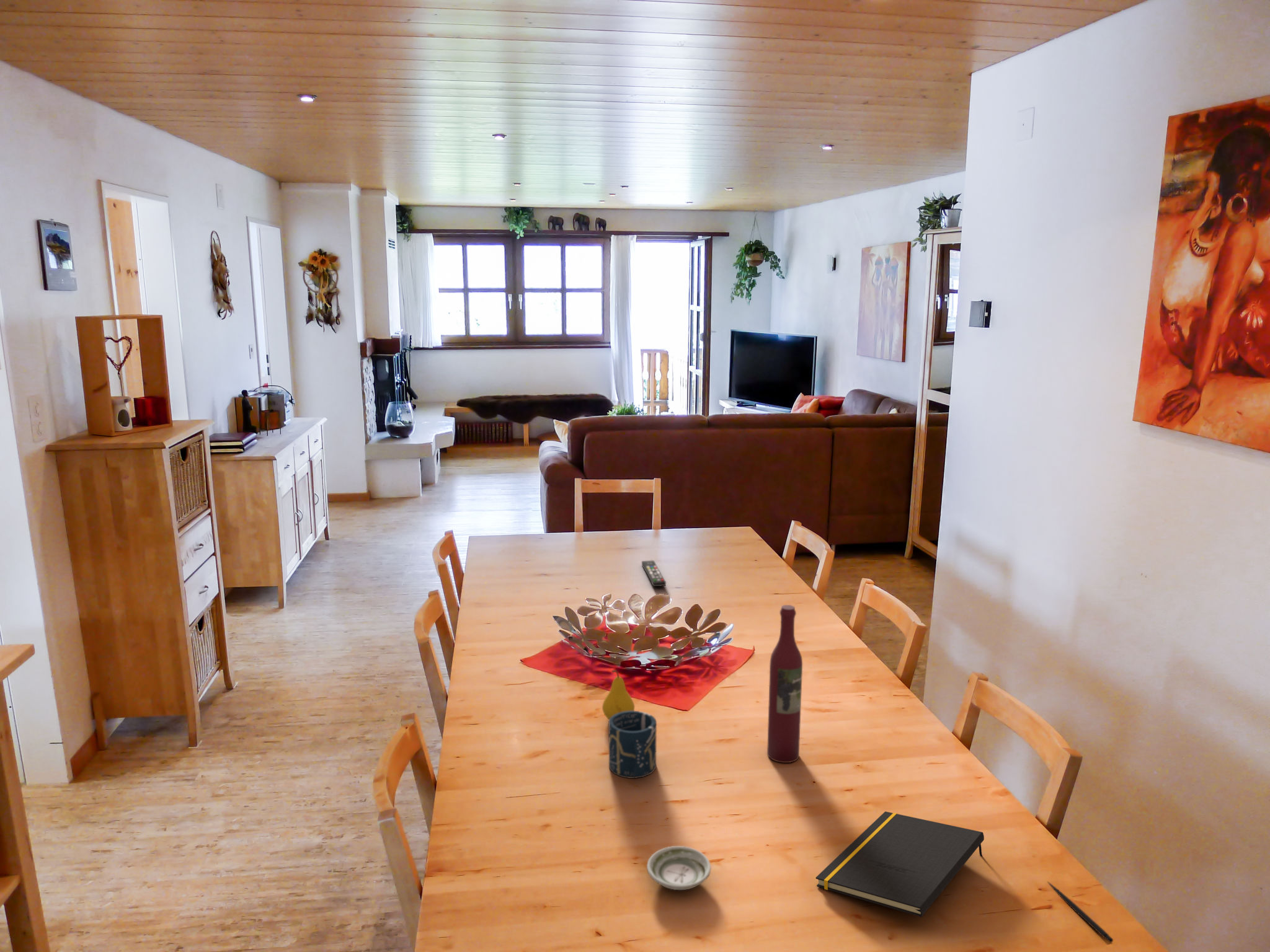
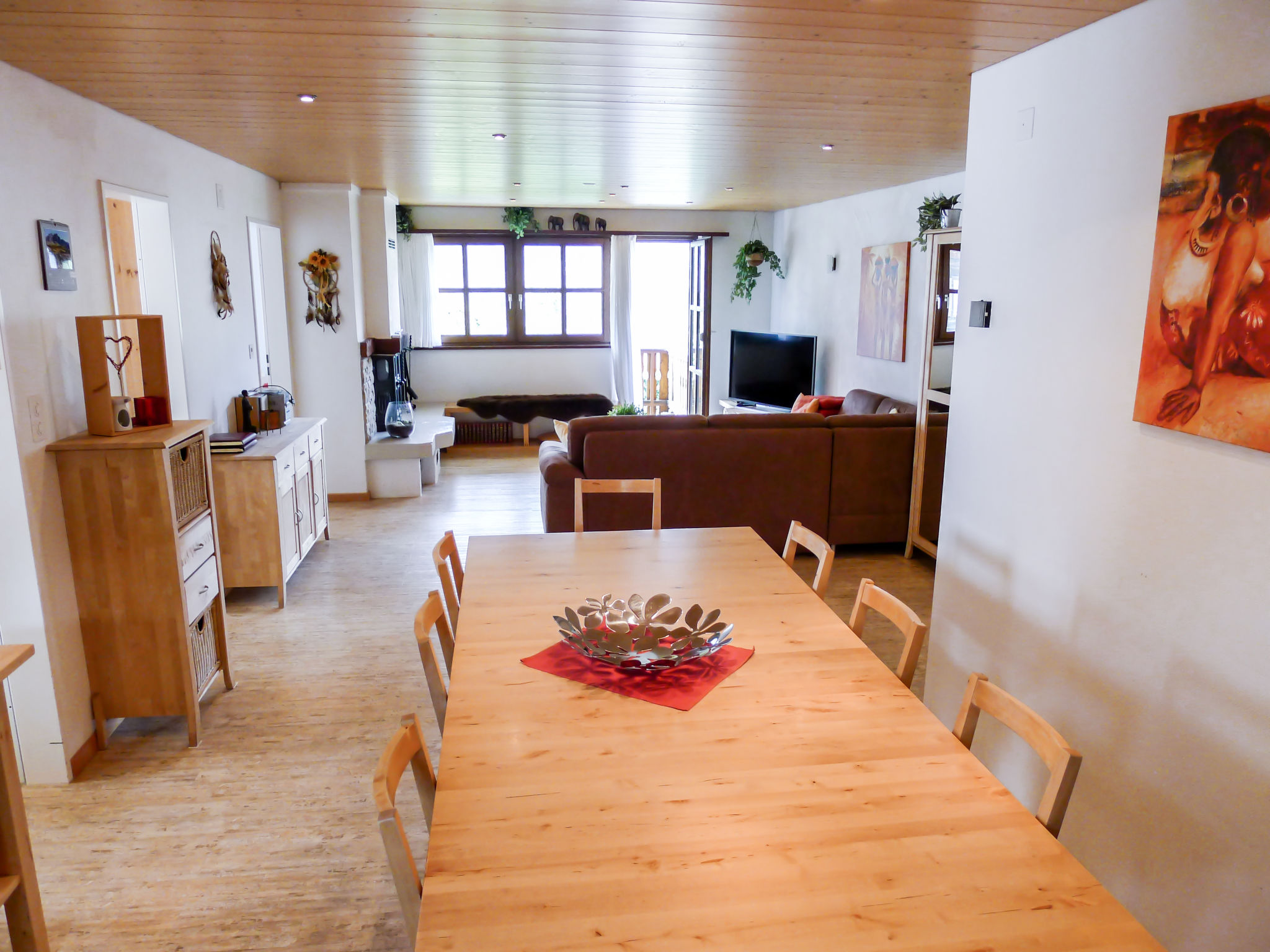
- fruit (618, 694)
- pen (1077, 907)
- saucer (678, 871)
- cup (634, 747)
- wine bottle (785, 682)
- remote control (653, 573)
- notepad (901, 858)
